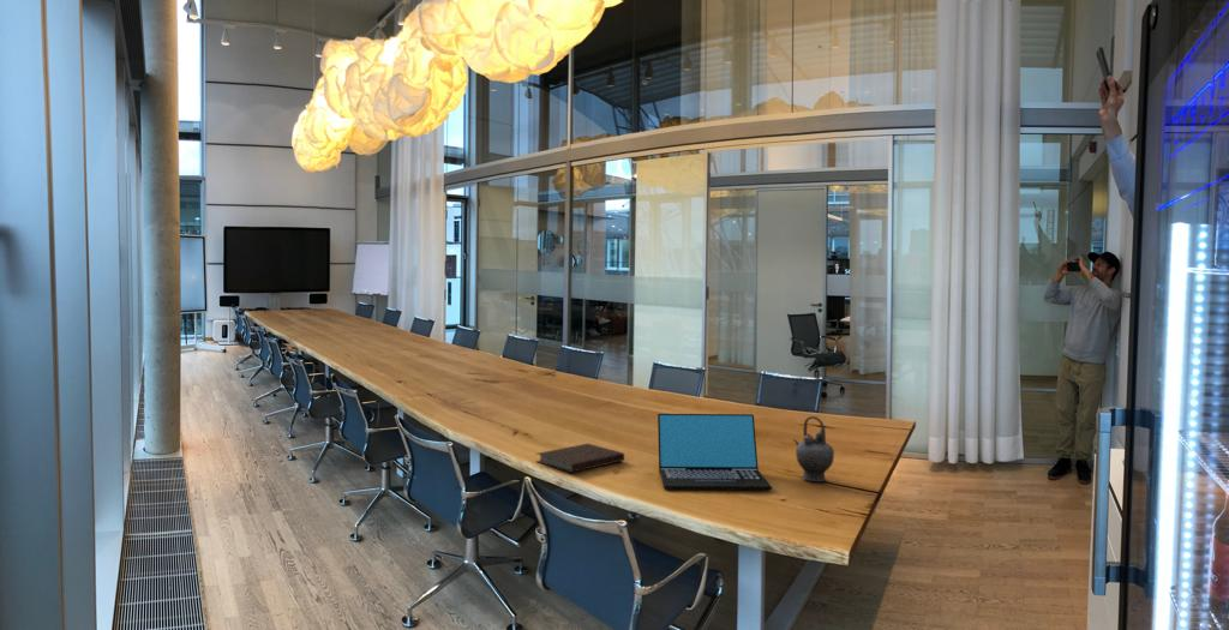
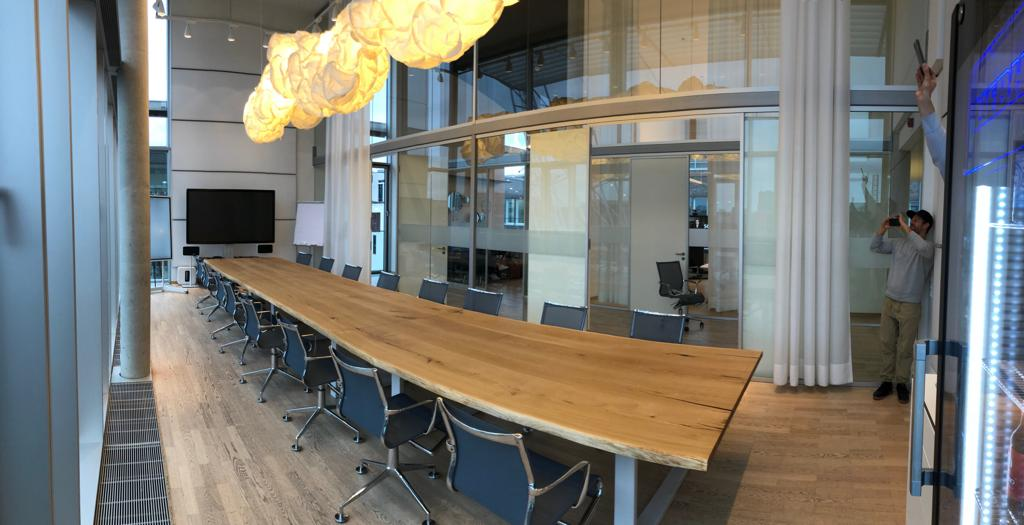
- notebook (580, 457)
- teapot (811, 446)
- laptop (711, 449)
